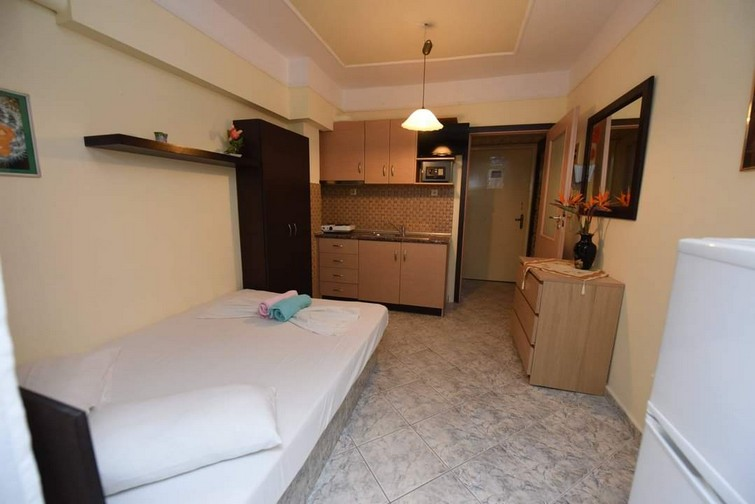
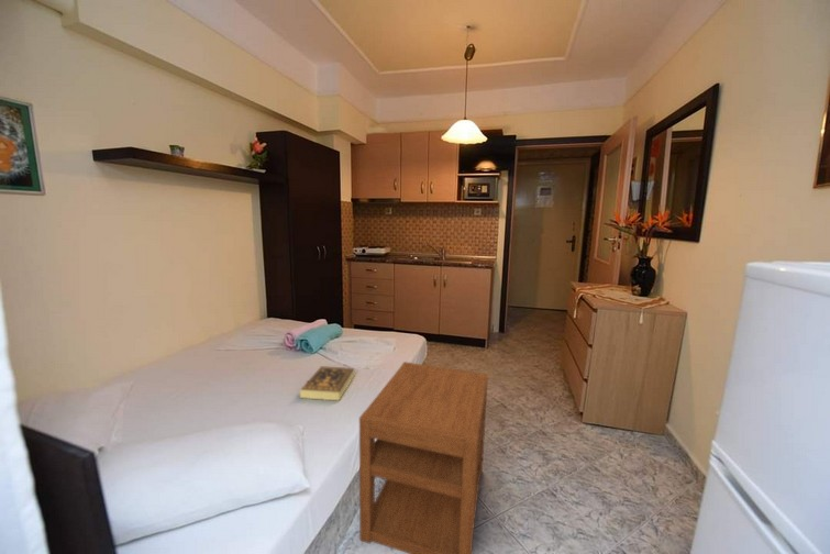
+ book (329, 381)
+ nightstand (430, 448)
